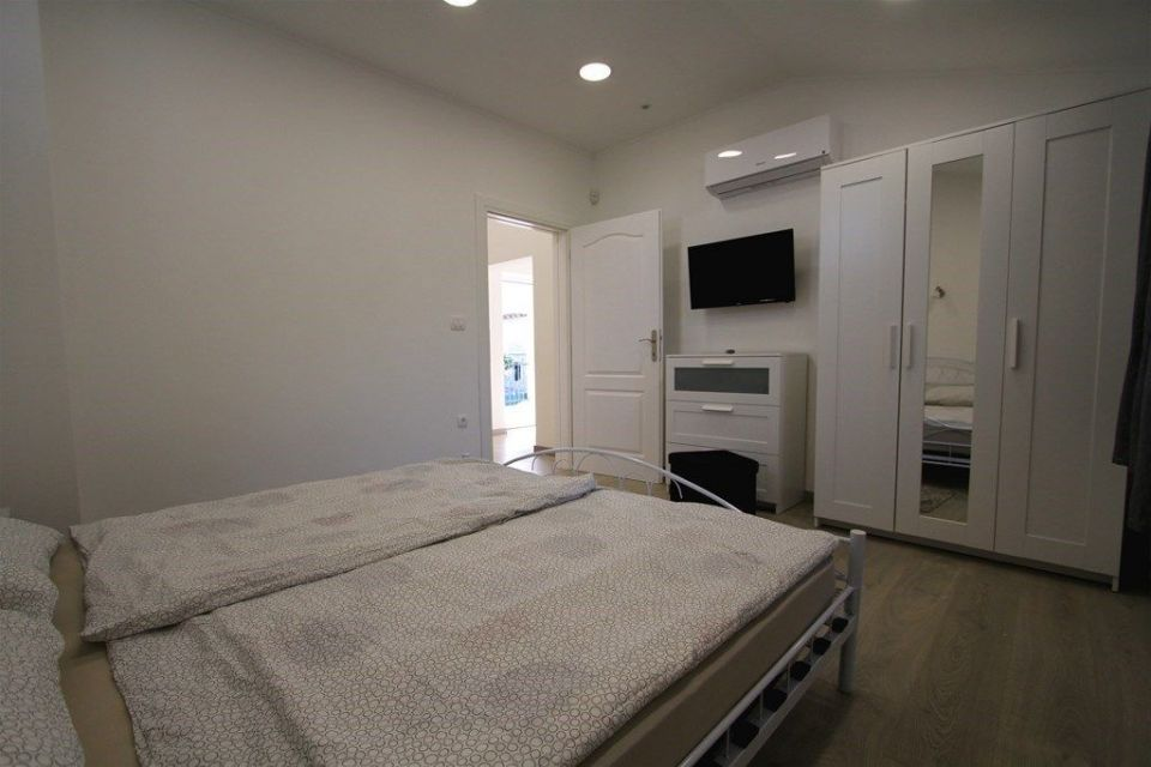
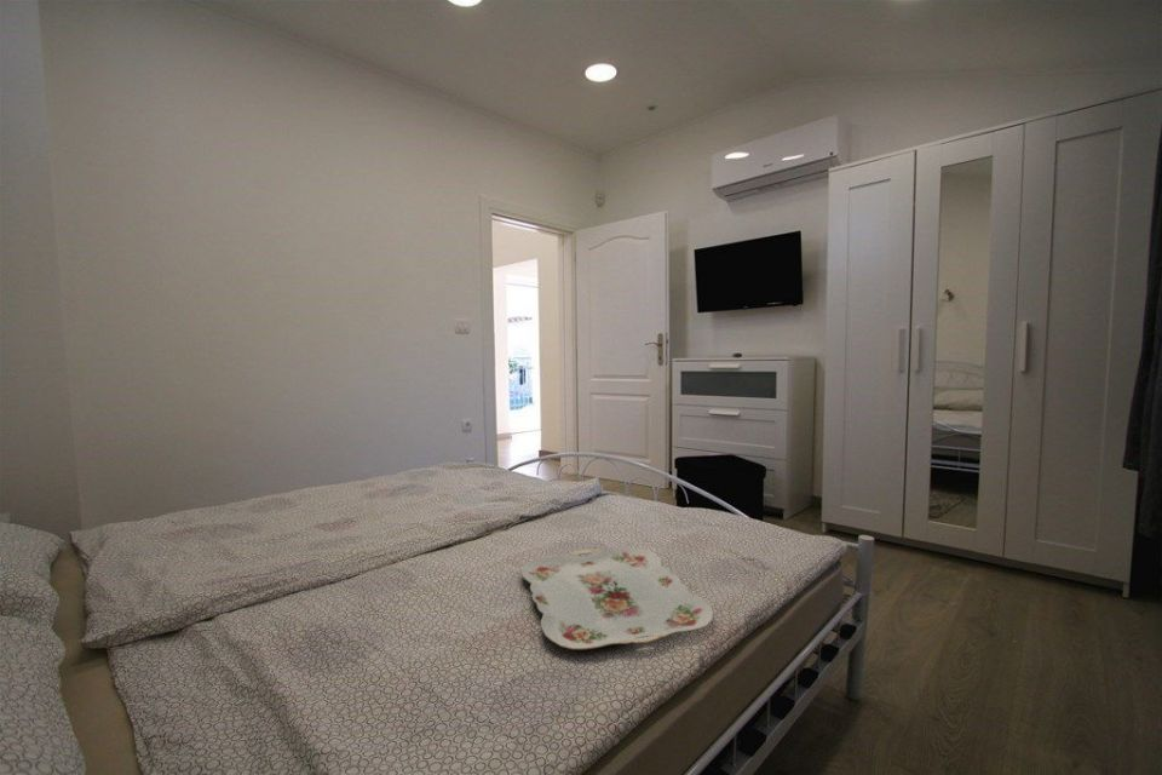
+ serving tray (608, 590)
